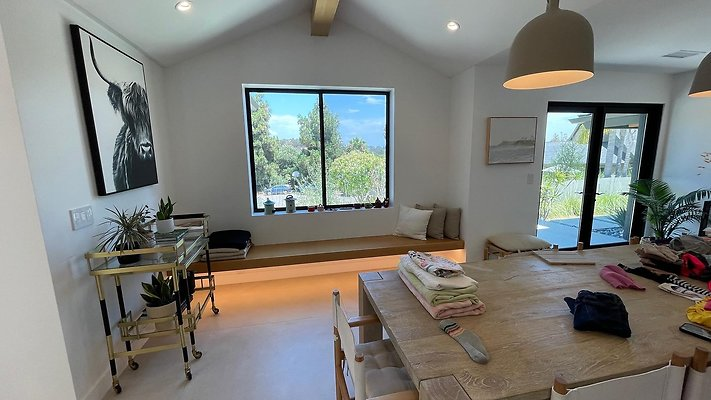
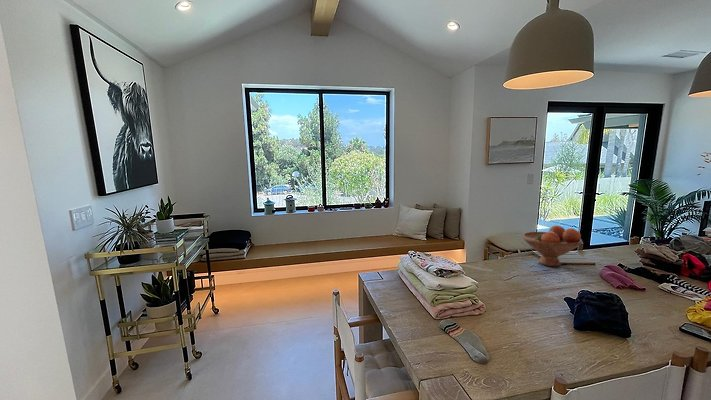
+ fruit bowl (550, 245)
